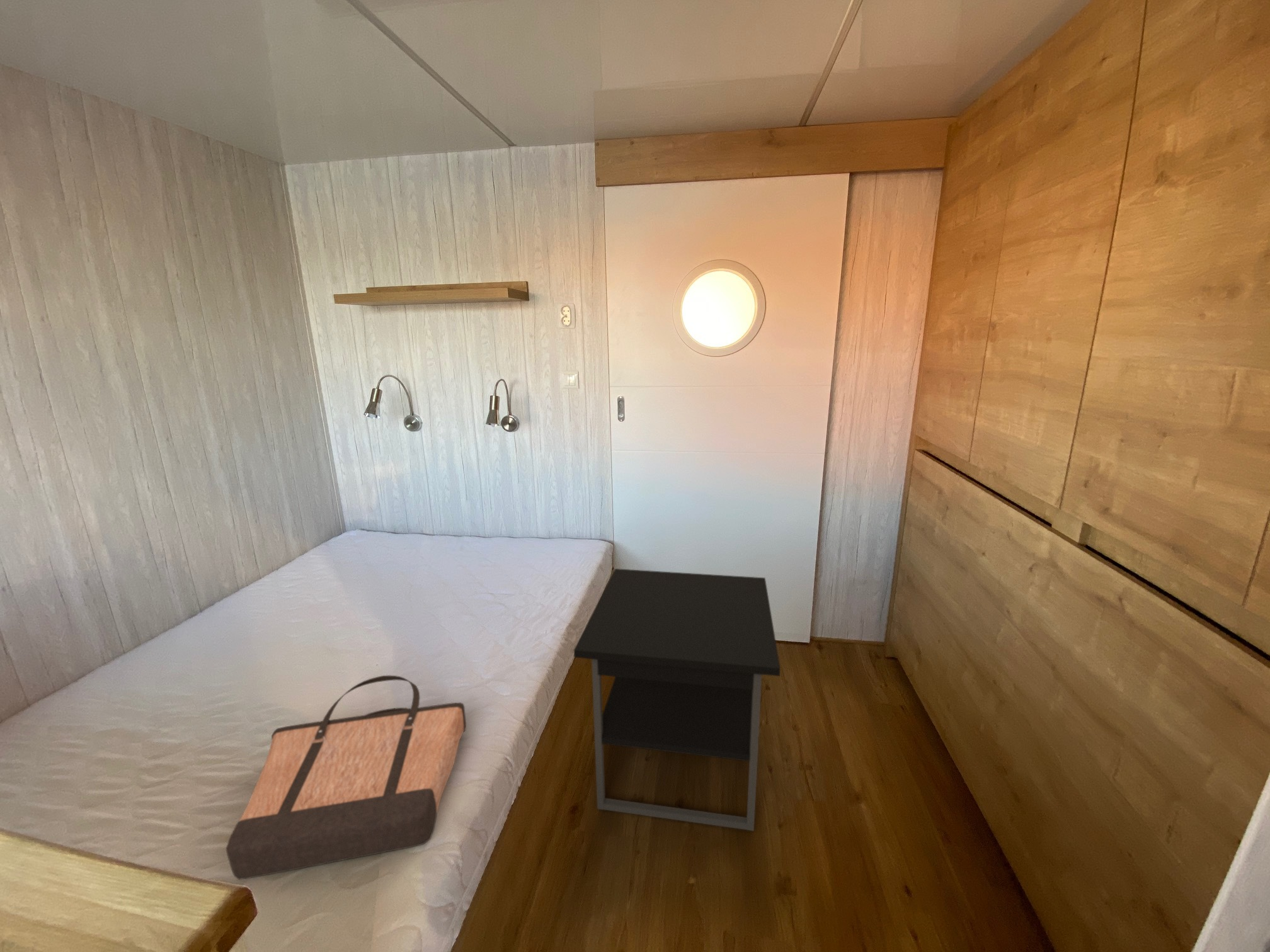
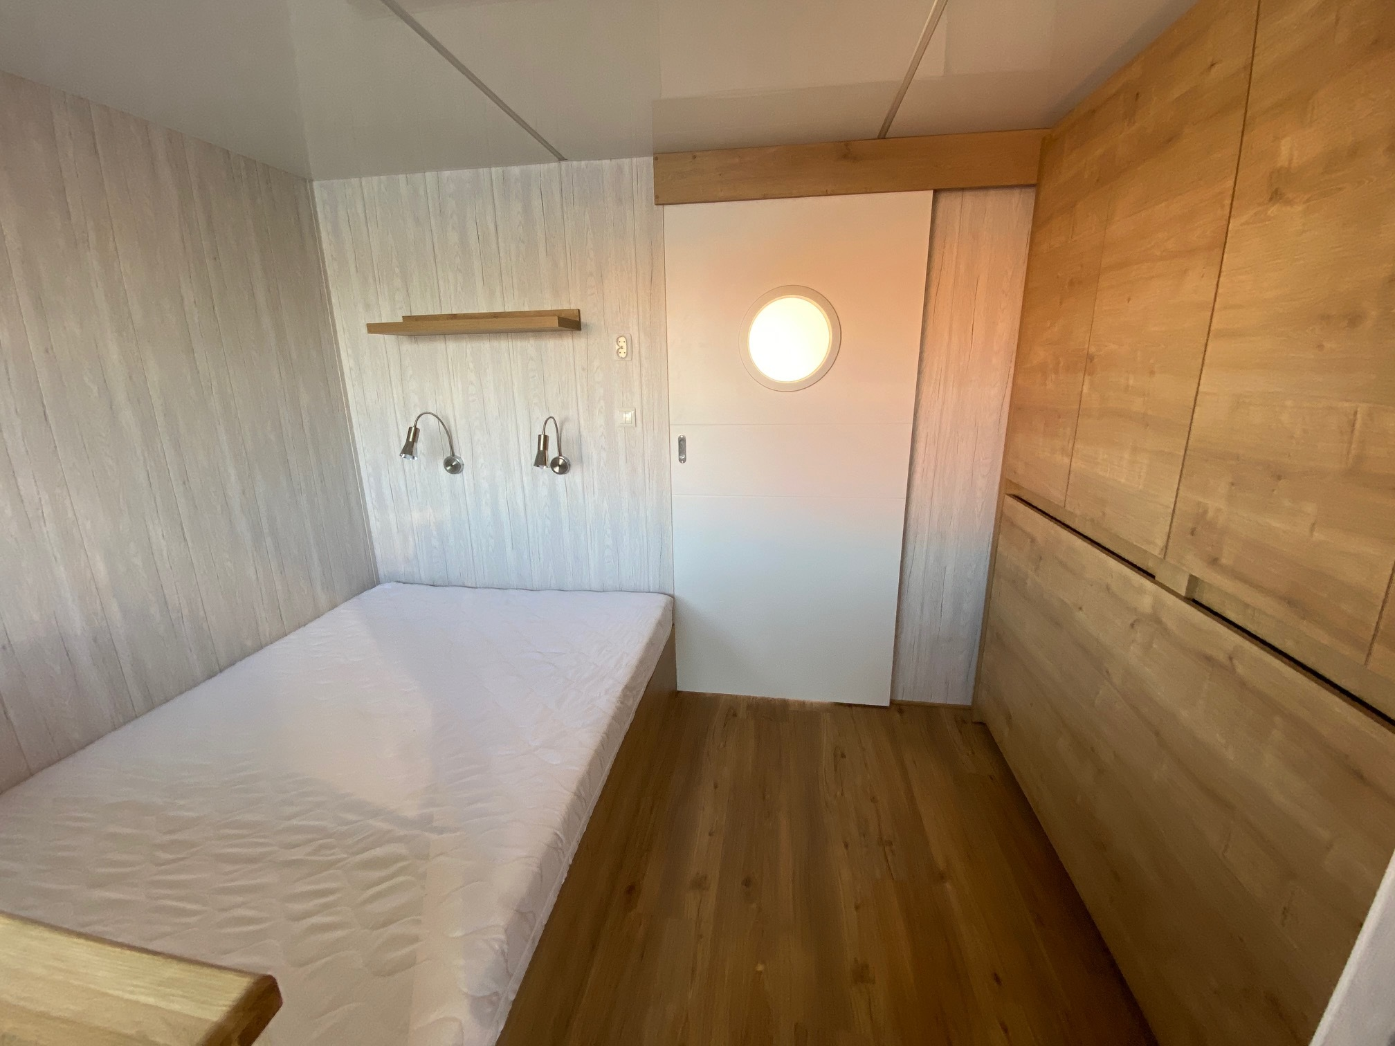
- shopping bag (362, 754)
- nightstand (681, 688)
